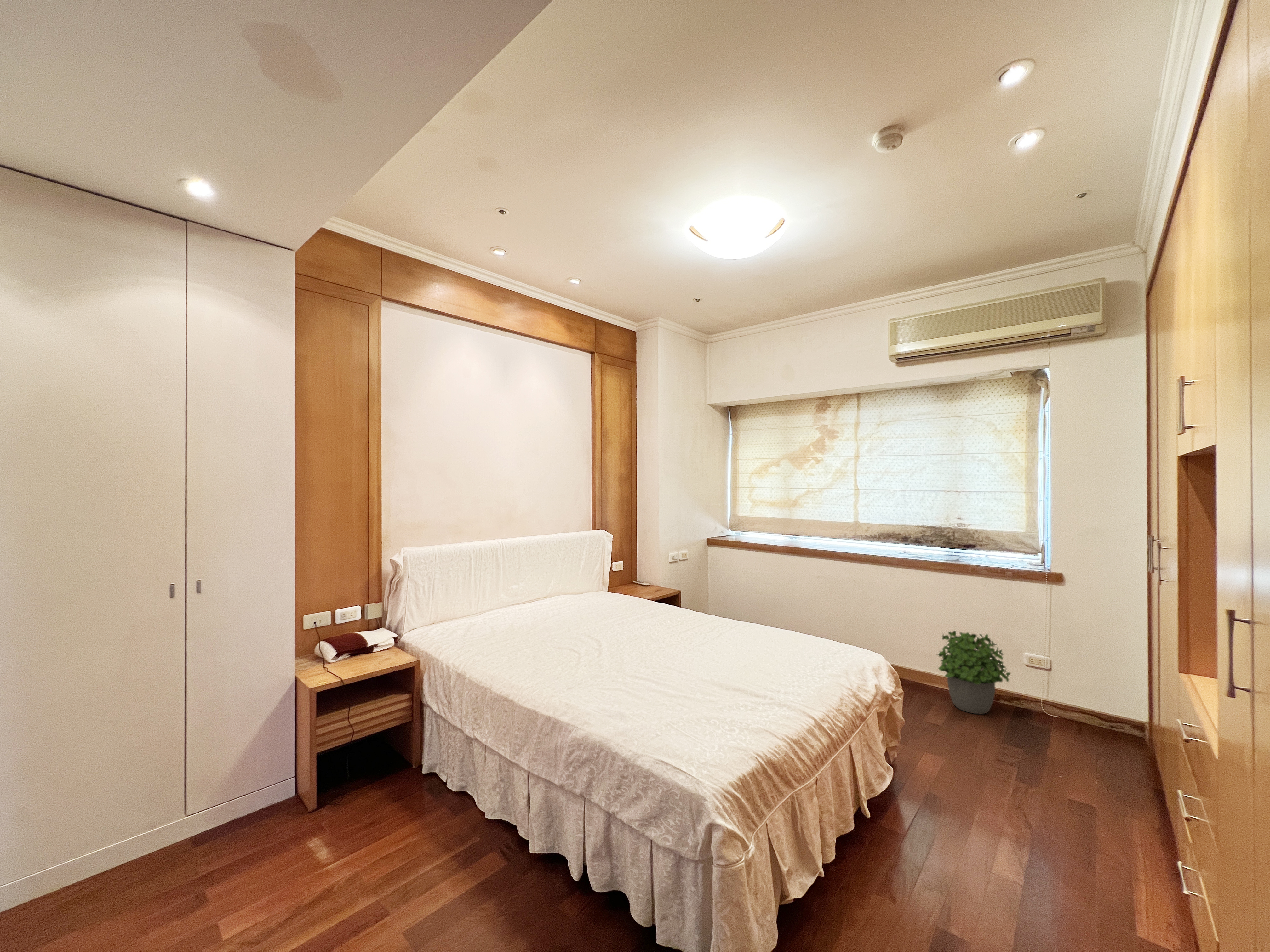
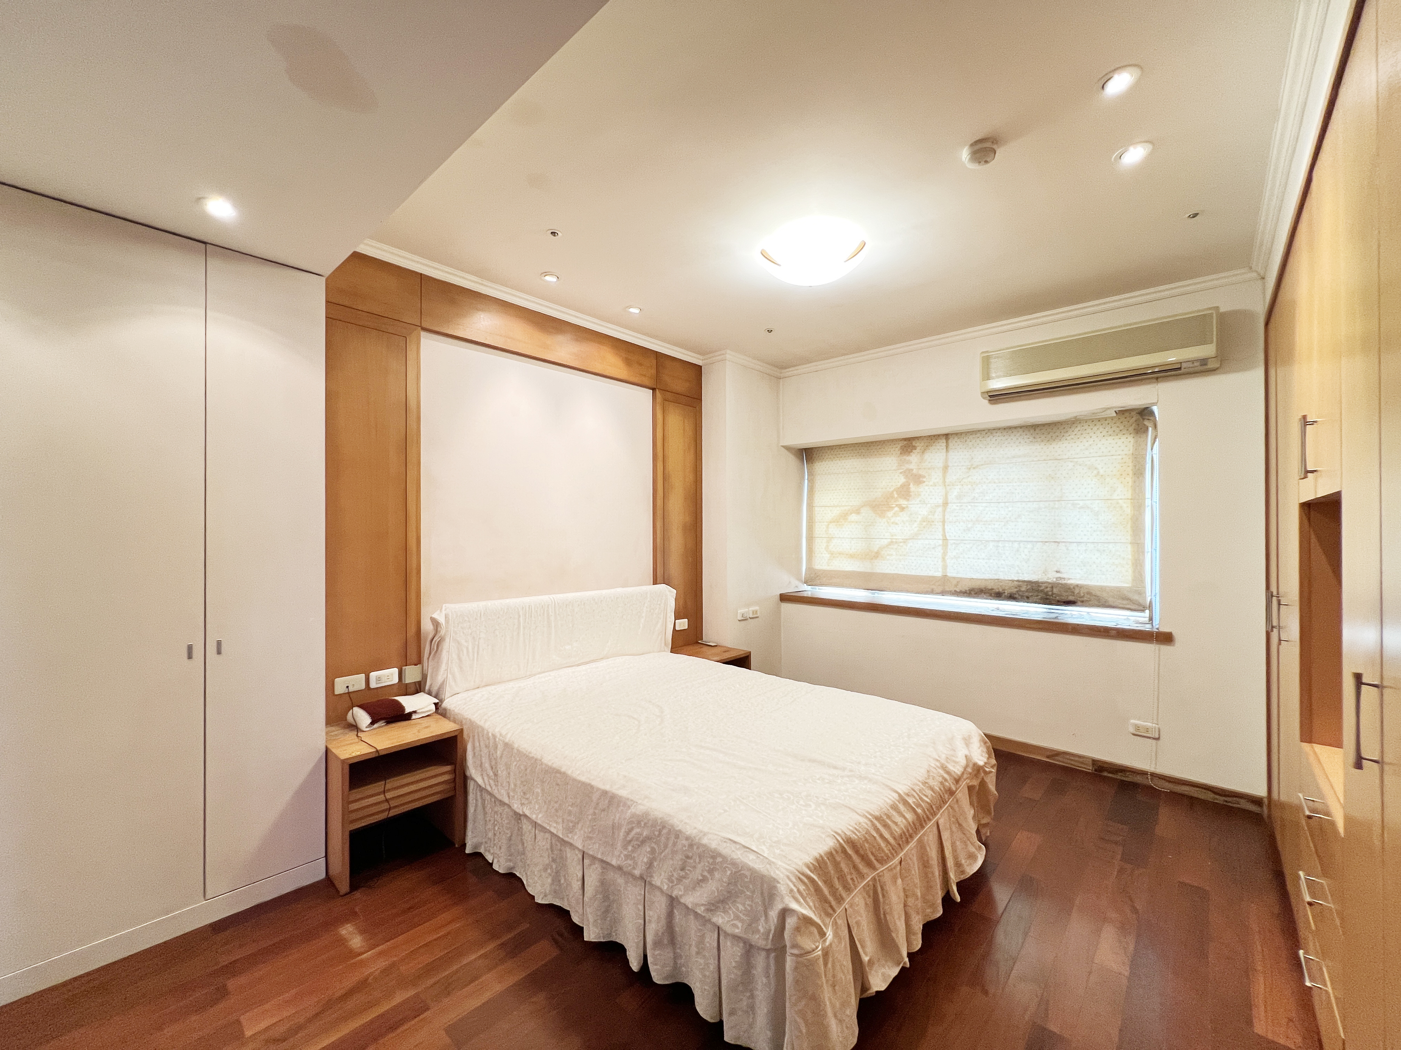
- potted plant (971, 670)
